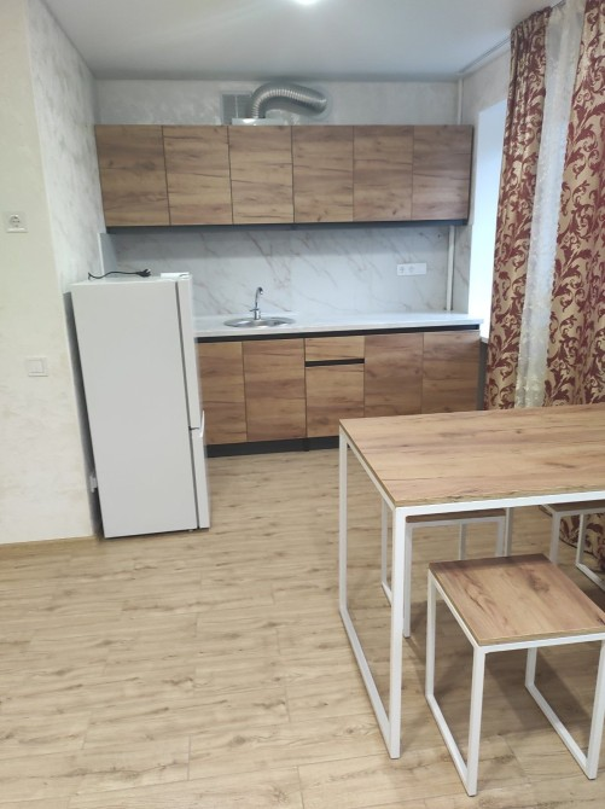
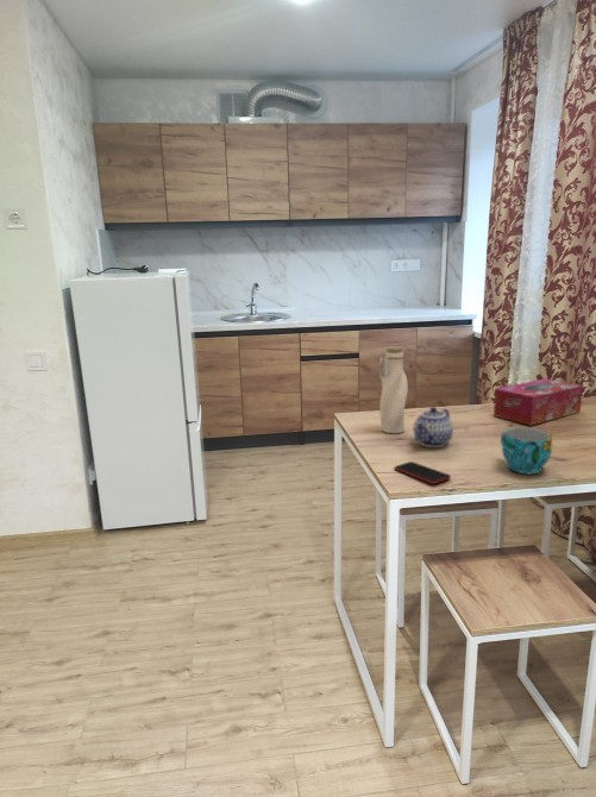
+ teapot (433, 425)
+ tissue box (538, 400)
+ smartphone (421, 472)
+ water bottle (393, 390)
+ cup (522, 451)
